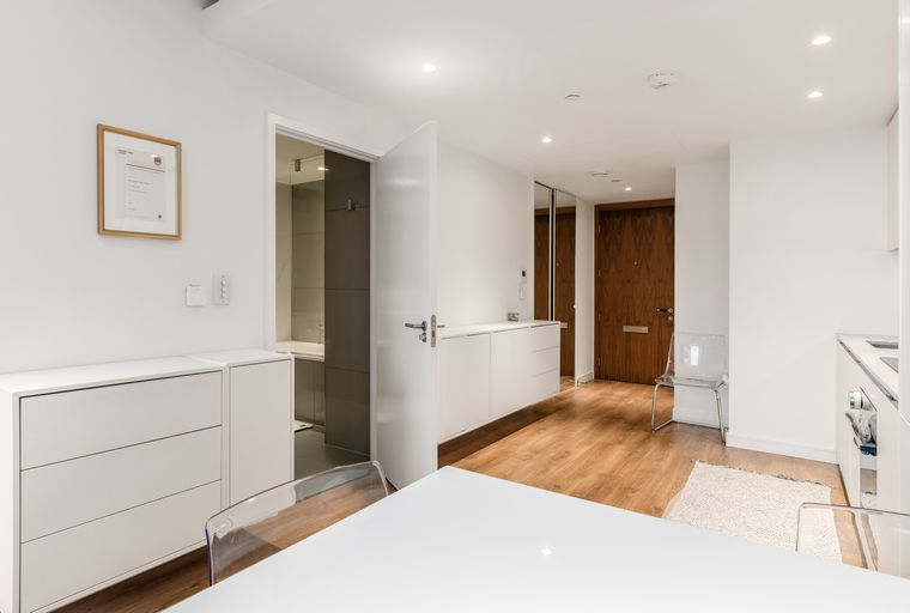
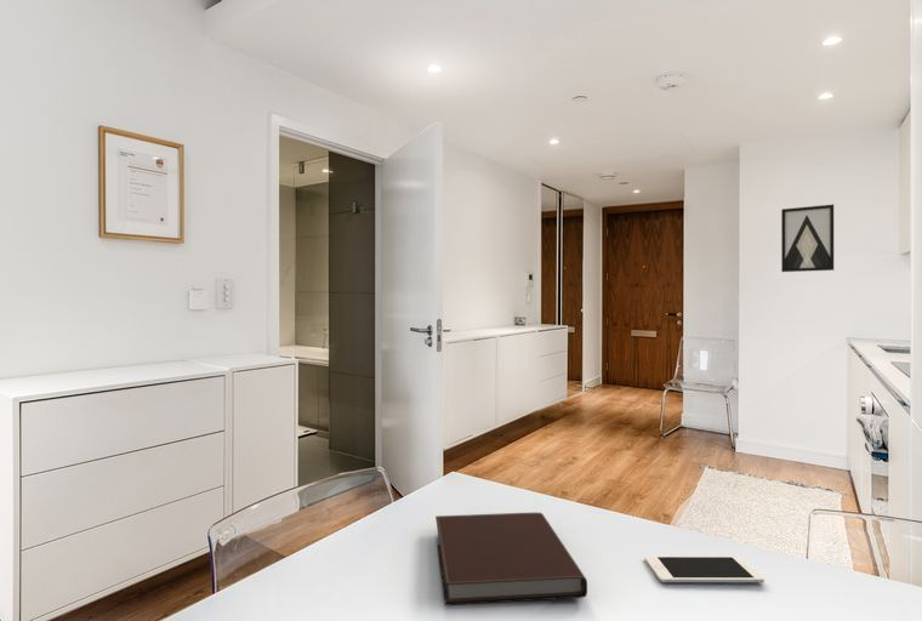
+ notebook (501, 551)
+ cell phone (701, 569)
+ wall art (807, 239)
